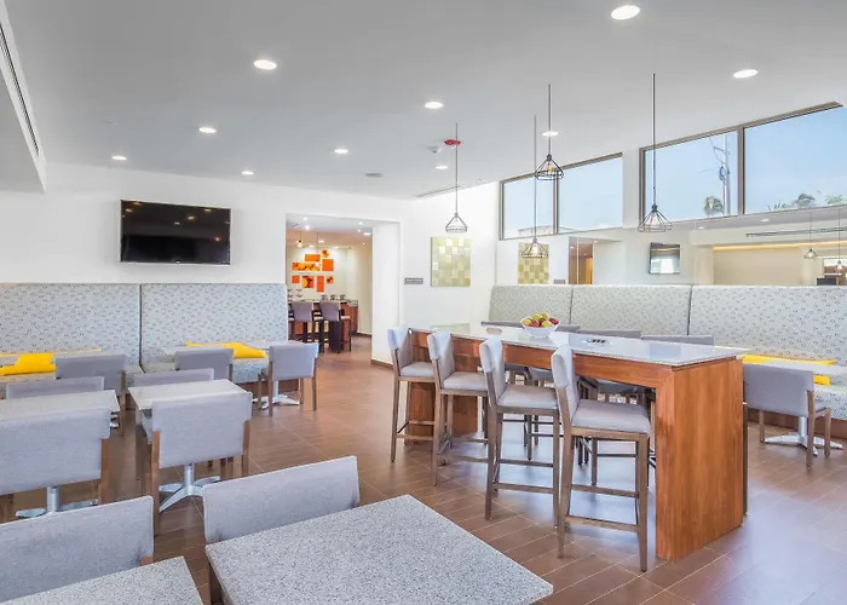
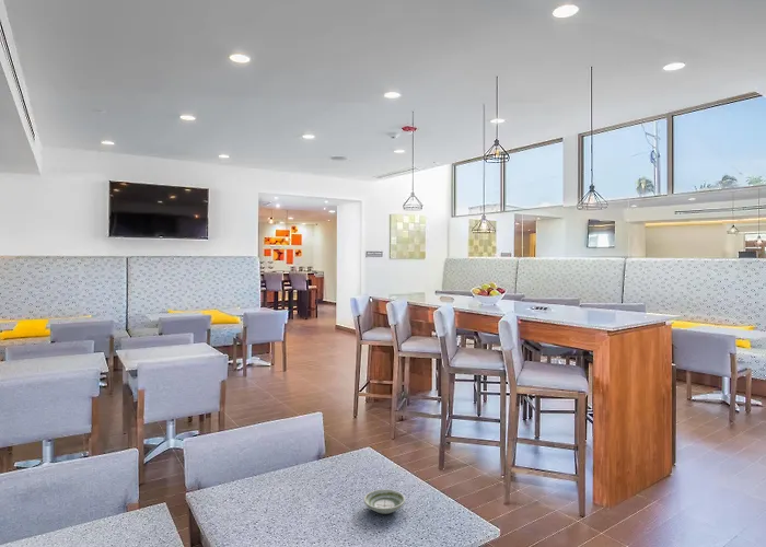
+ saucer (384, 503)
